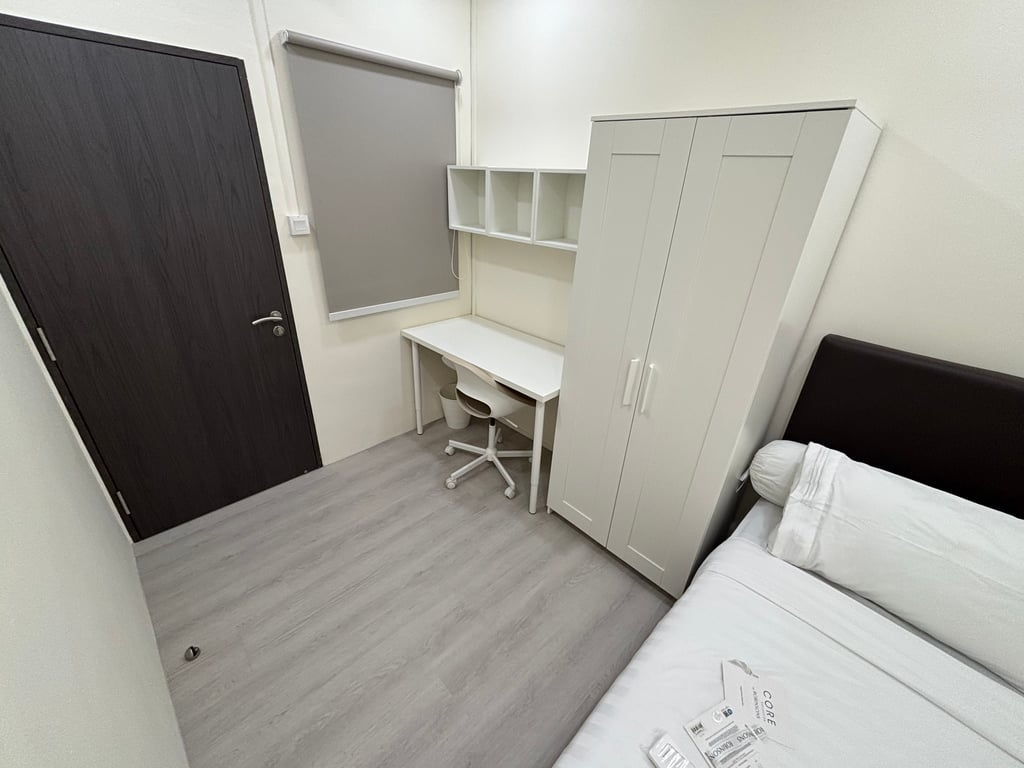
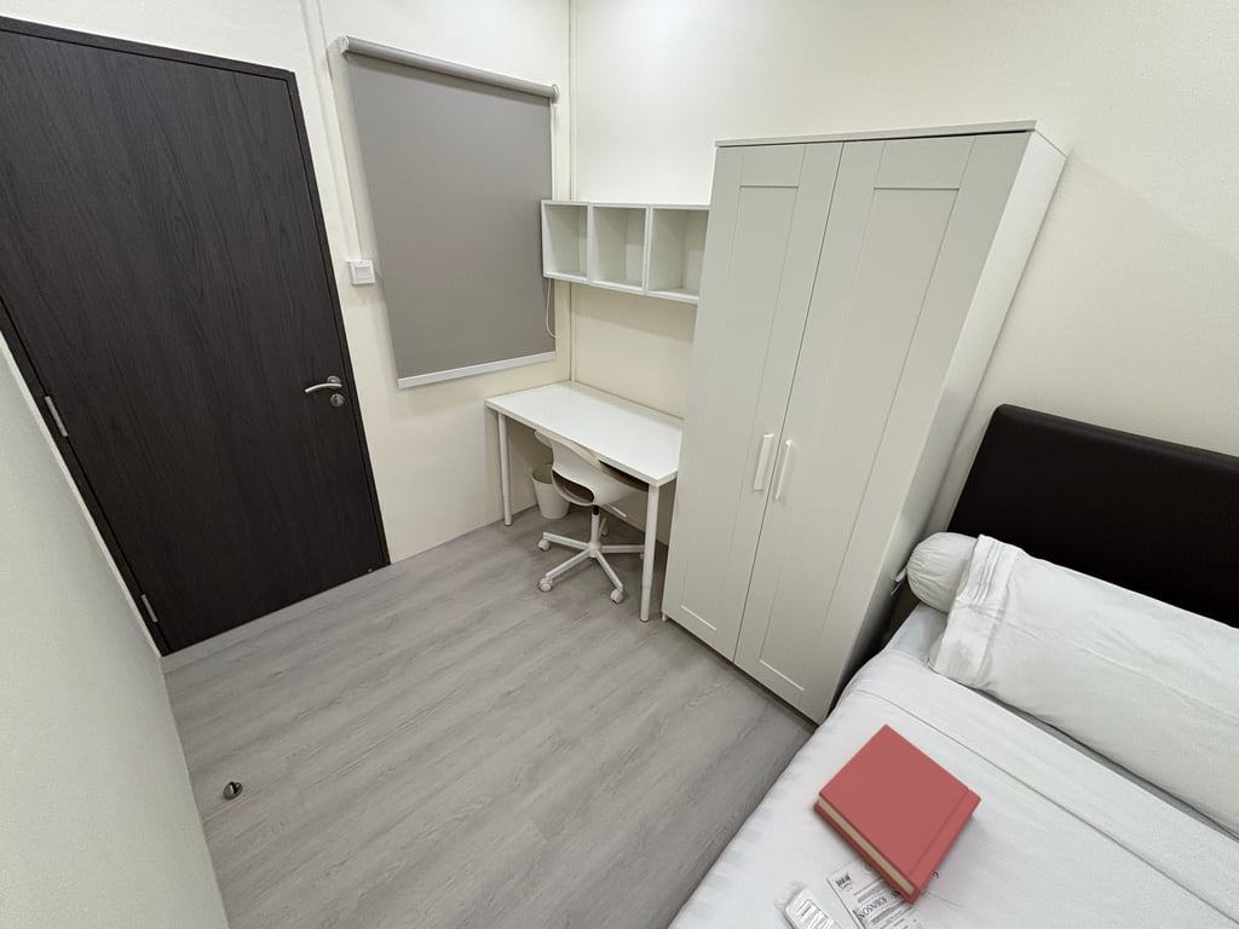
+ hardback book (897, 802)
